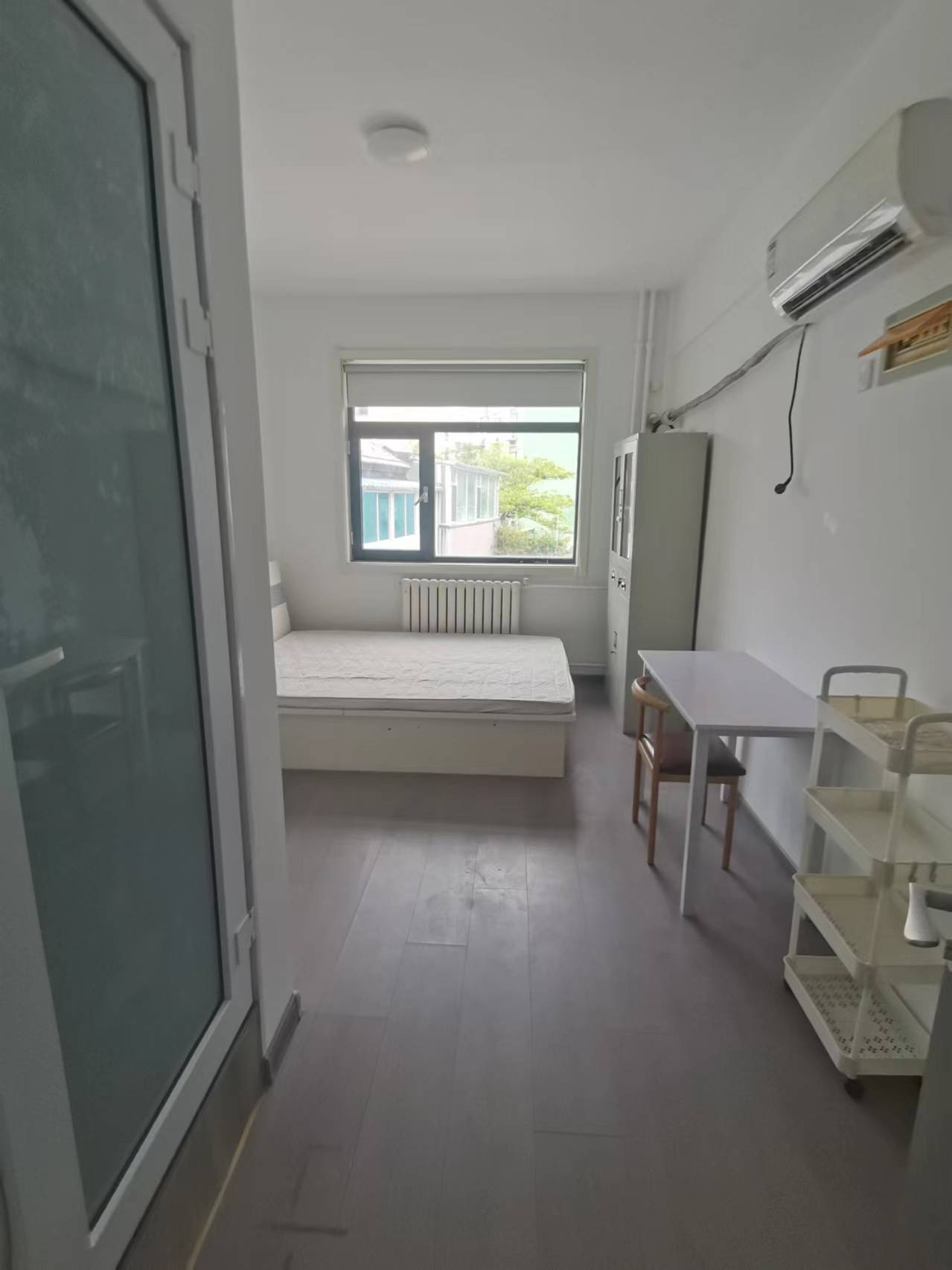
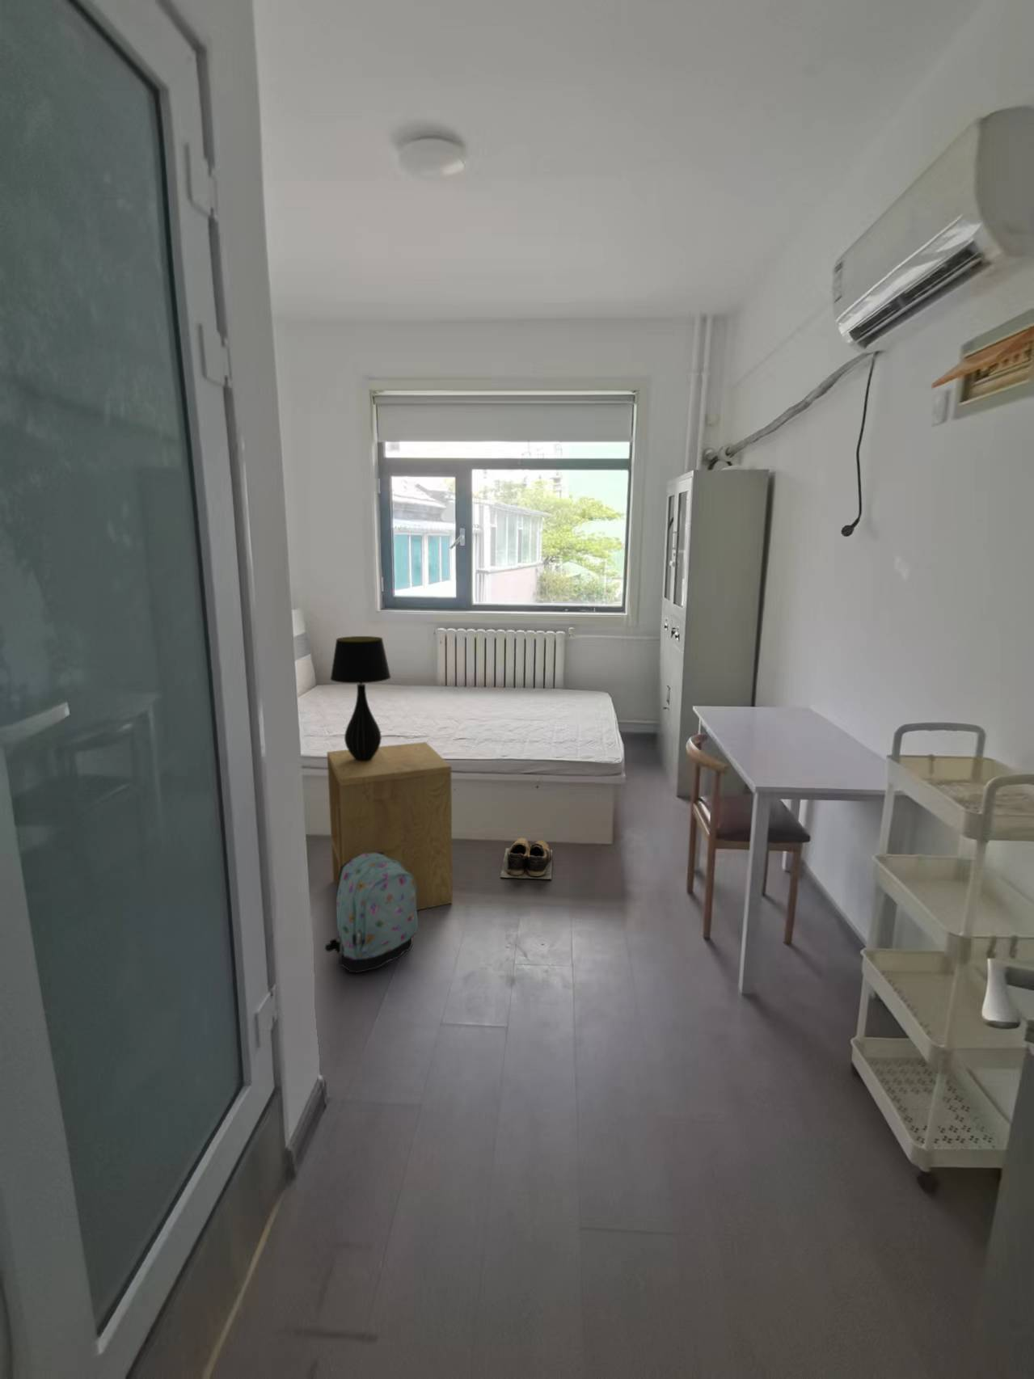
+ shoes (527, 852)
+ table lamp (362, 699)
+ side table (389, 826)
+ backpack (378, 907)
